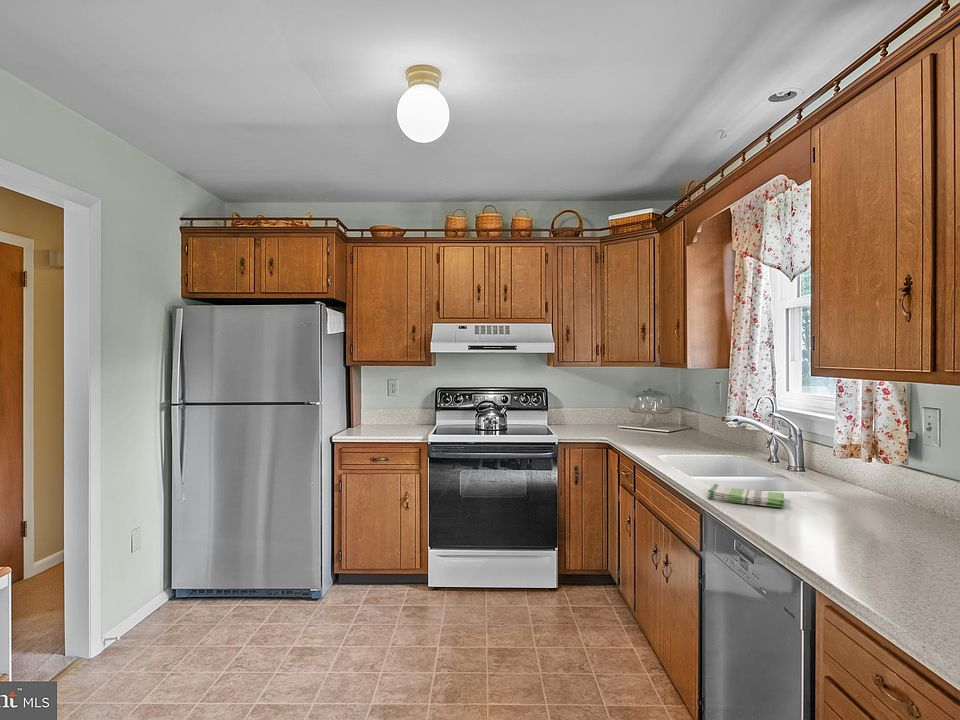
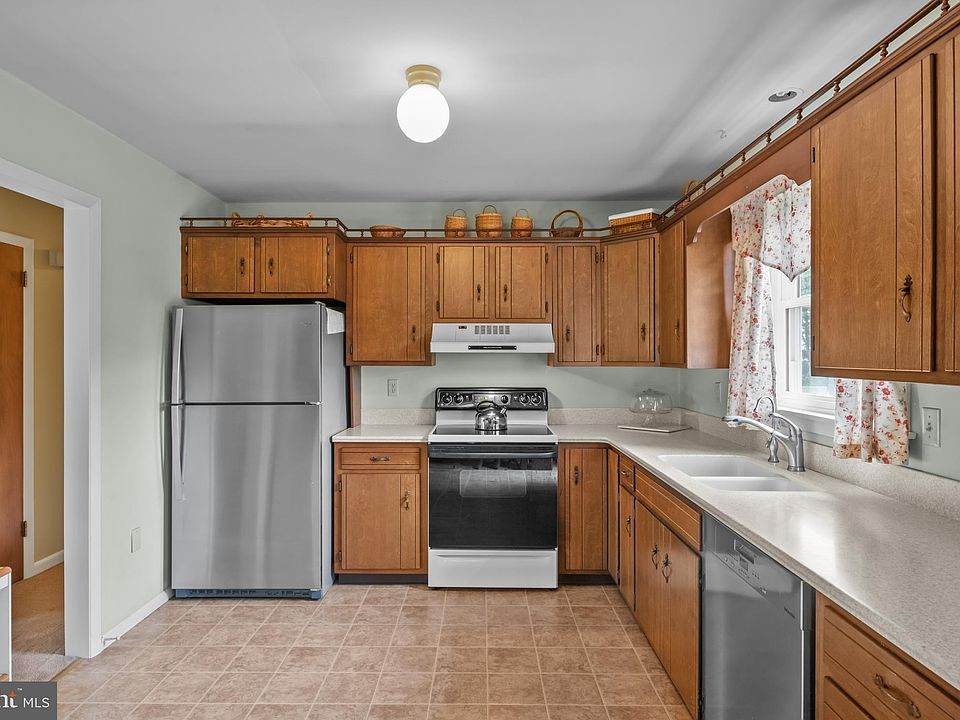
- dish towel (745, 493)
